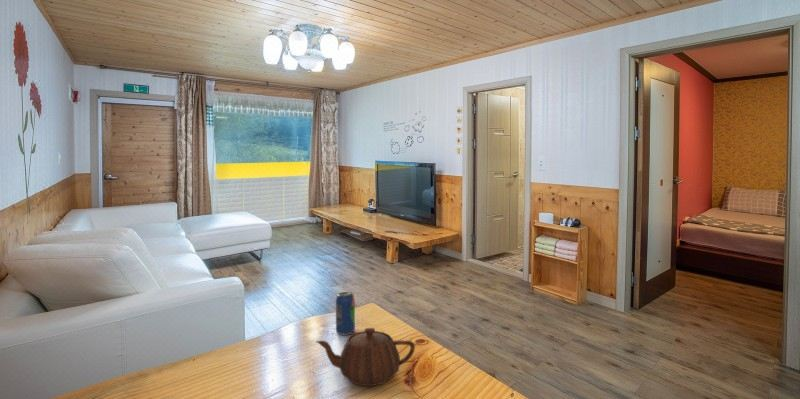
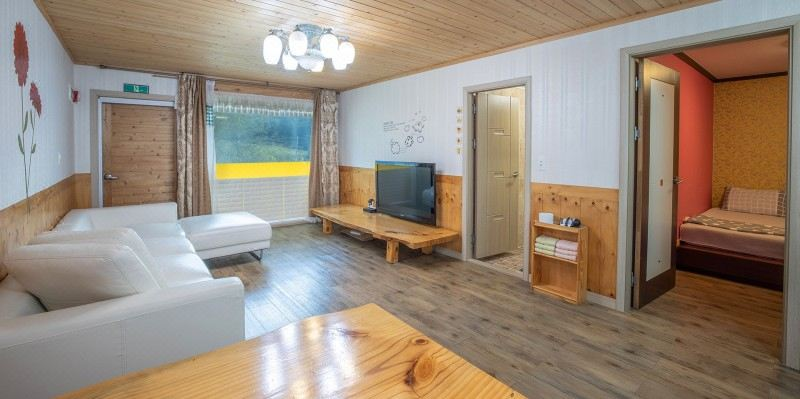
- teapot (366, 352)
- beverage can (345, 312)
